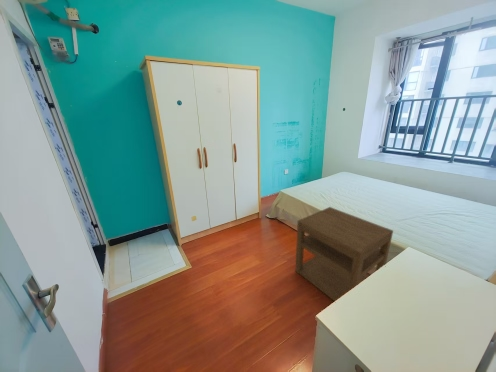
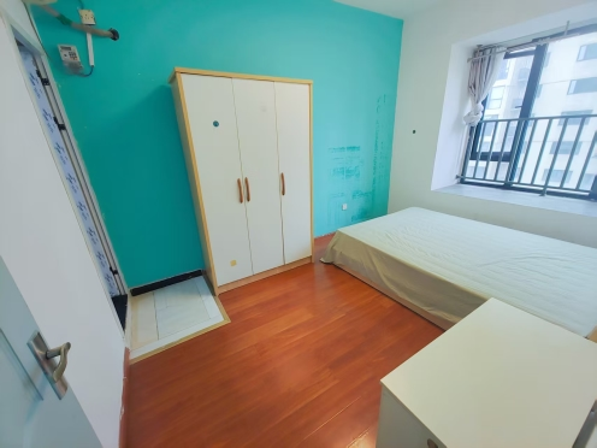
- nightstand (338, 253)
